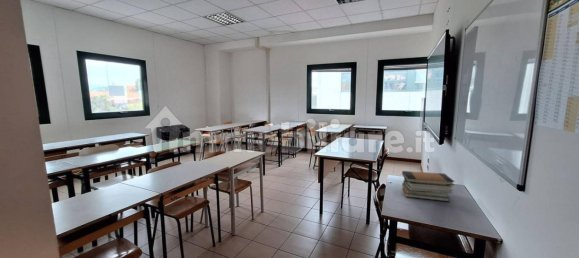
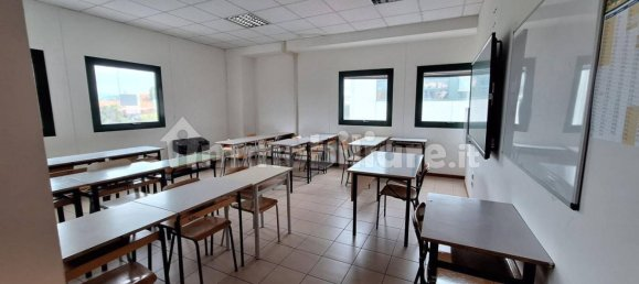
- book stack (426, 185)
